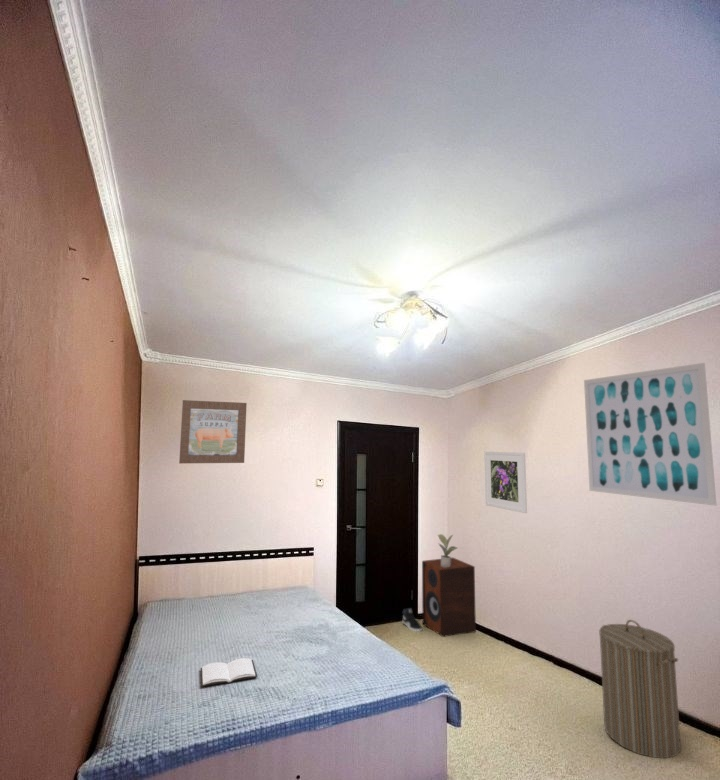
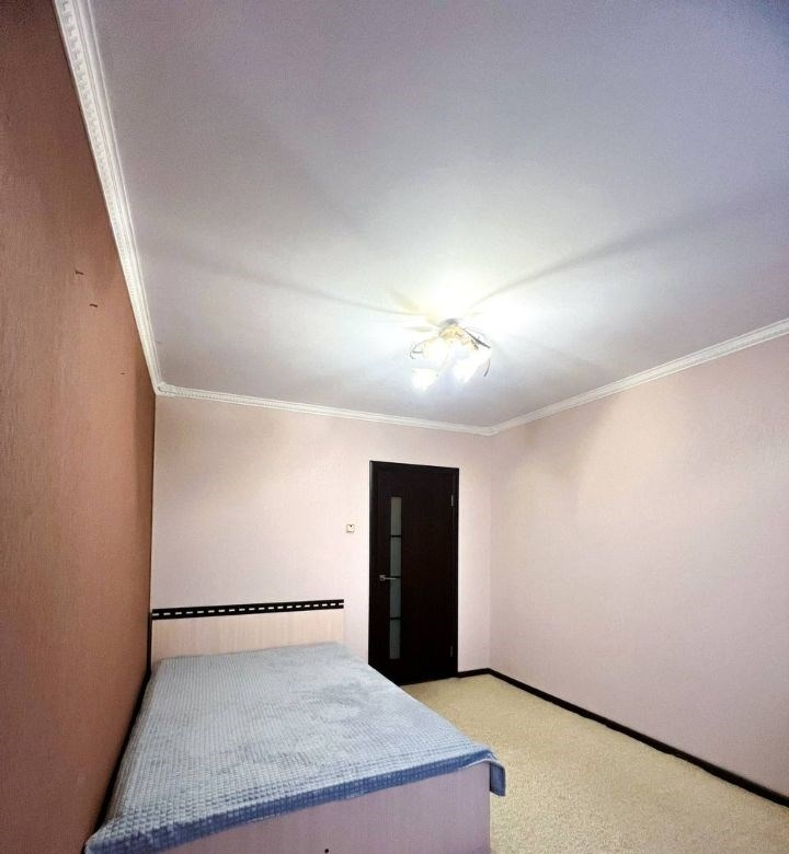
- wall art (213, 432)
- potted plant (448, 549)
- wall art (640, 433)
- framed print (504, 480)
- laundry hamper (637, 678)
- book (228, 671)
- speaker (447, 595)
- sneaker (411, 618)
